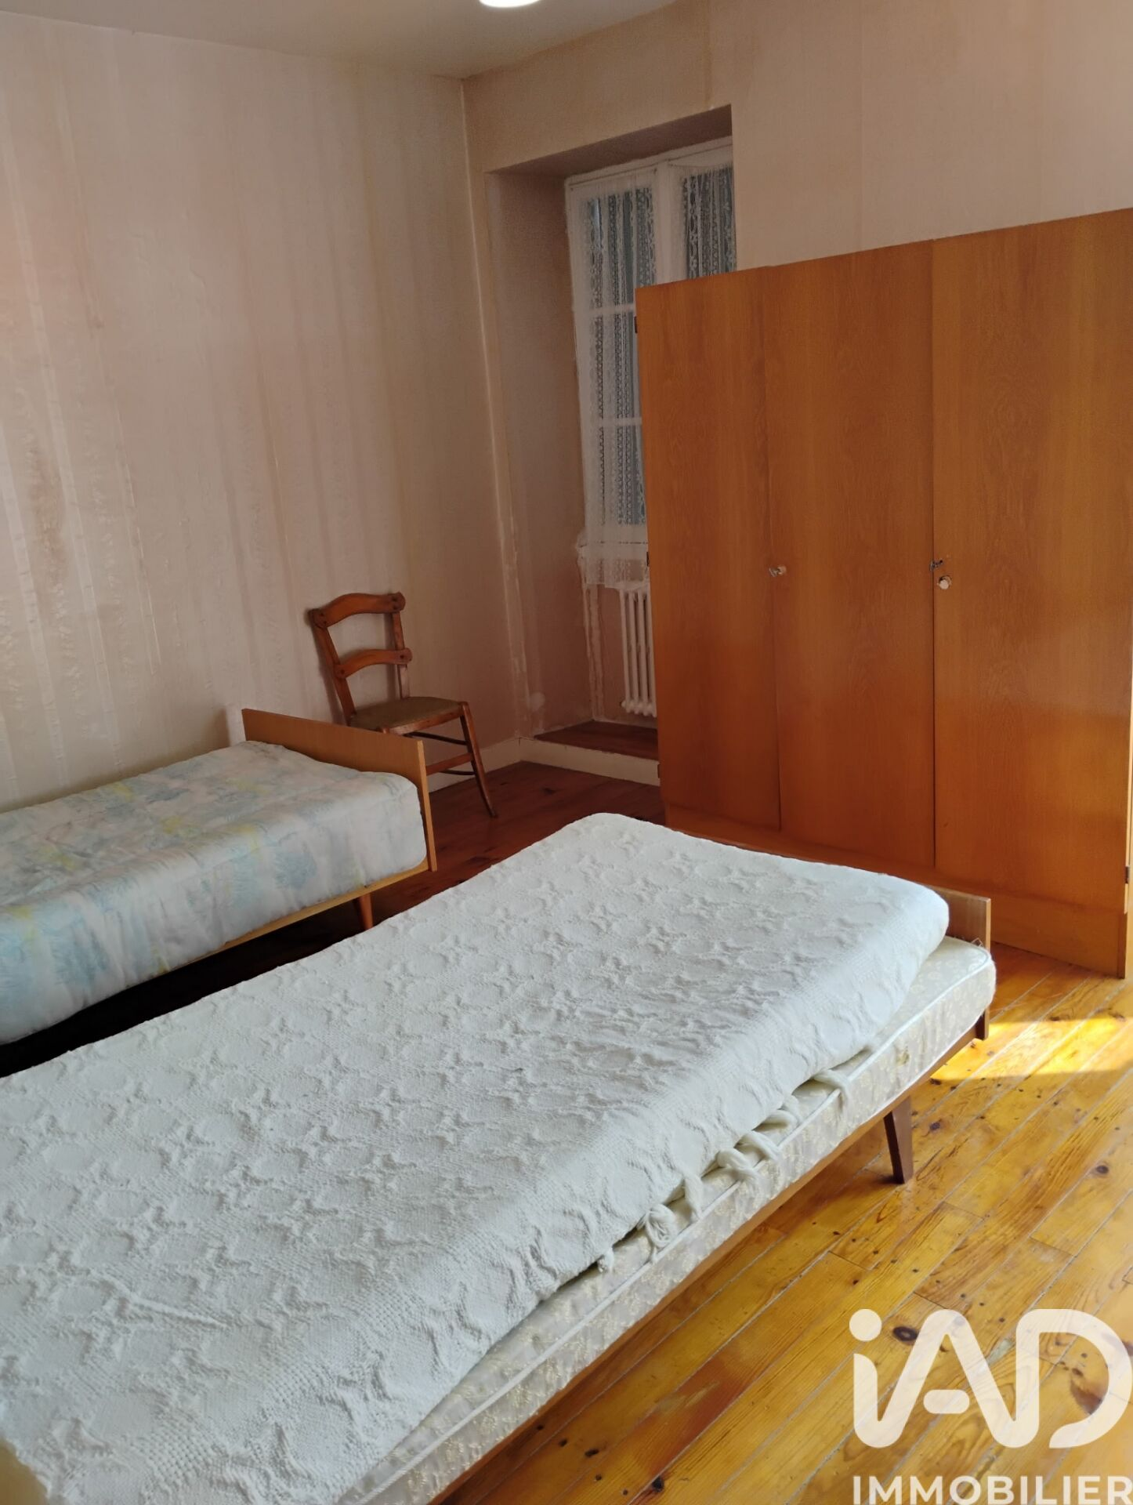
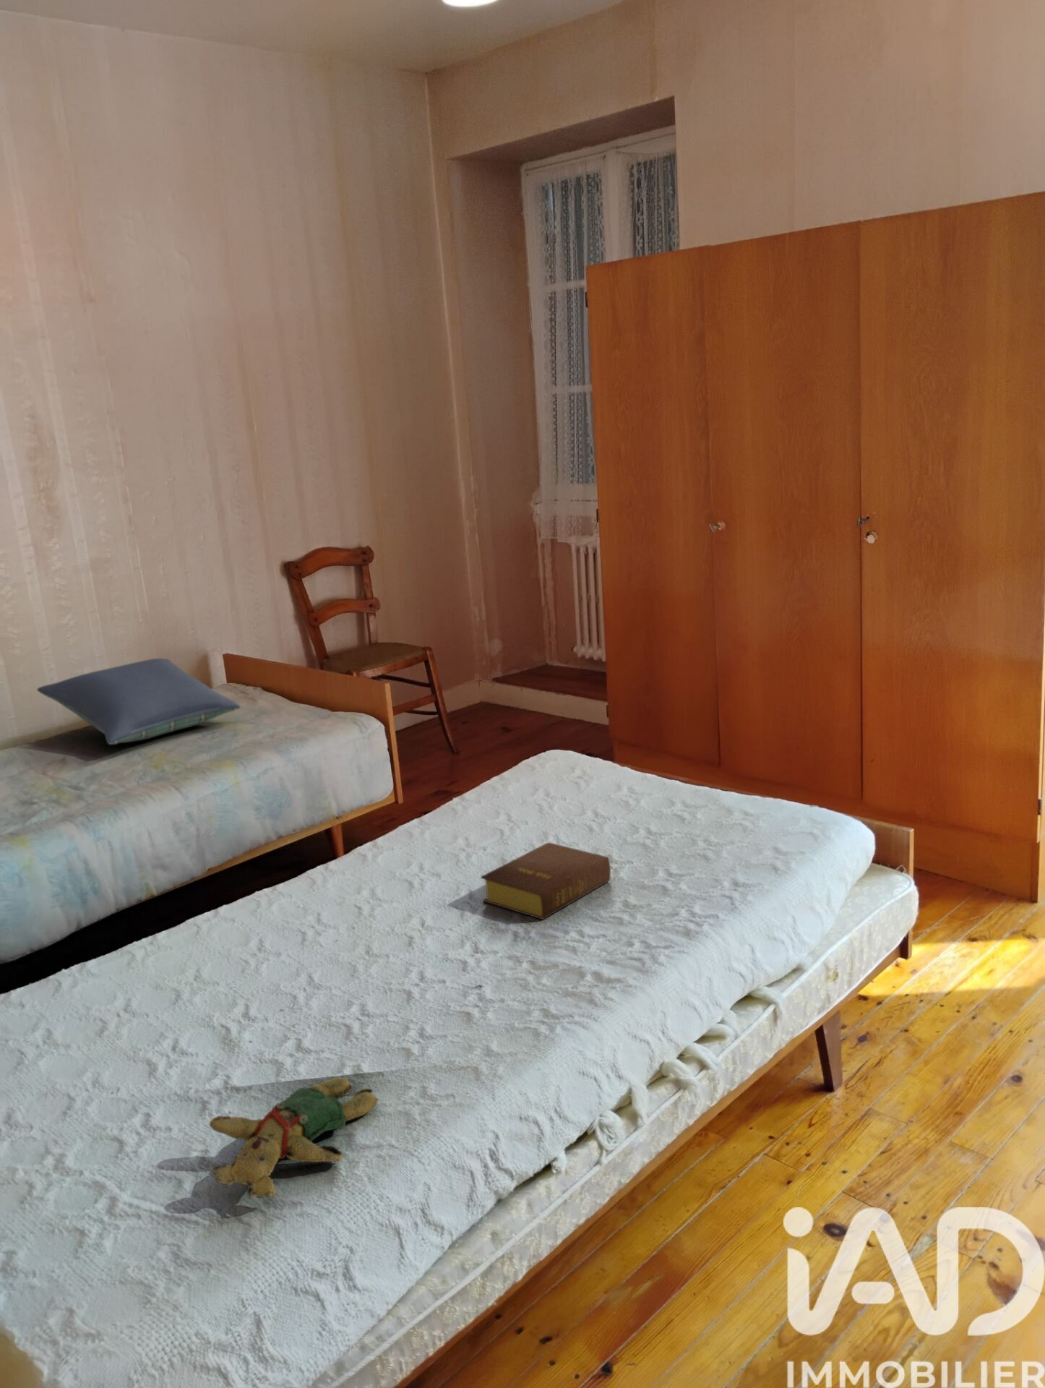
+ pillow (141, 699)
+ bible (547, 880)
+ teddy bear (297, 1130)
